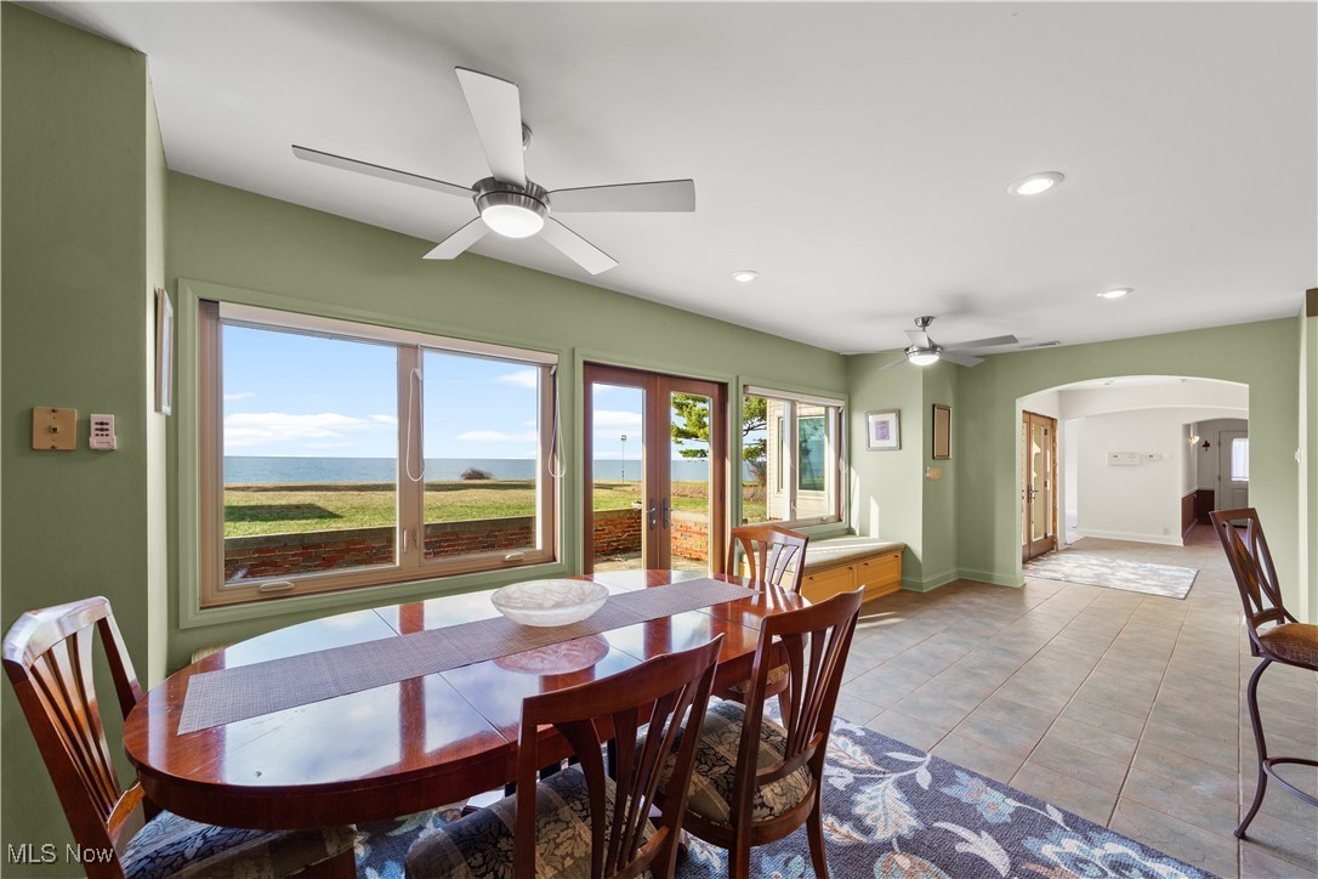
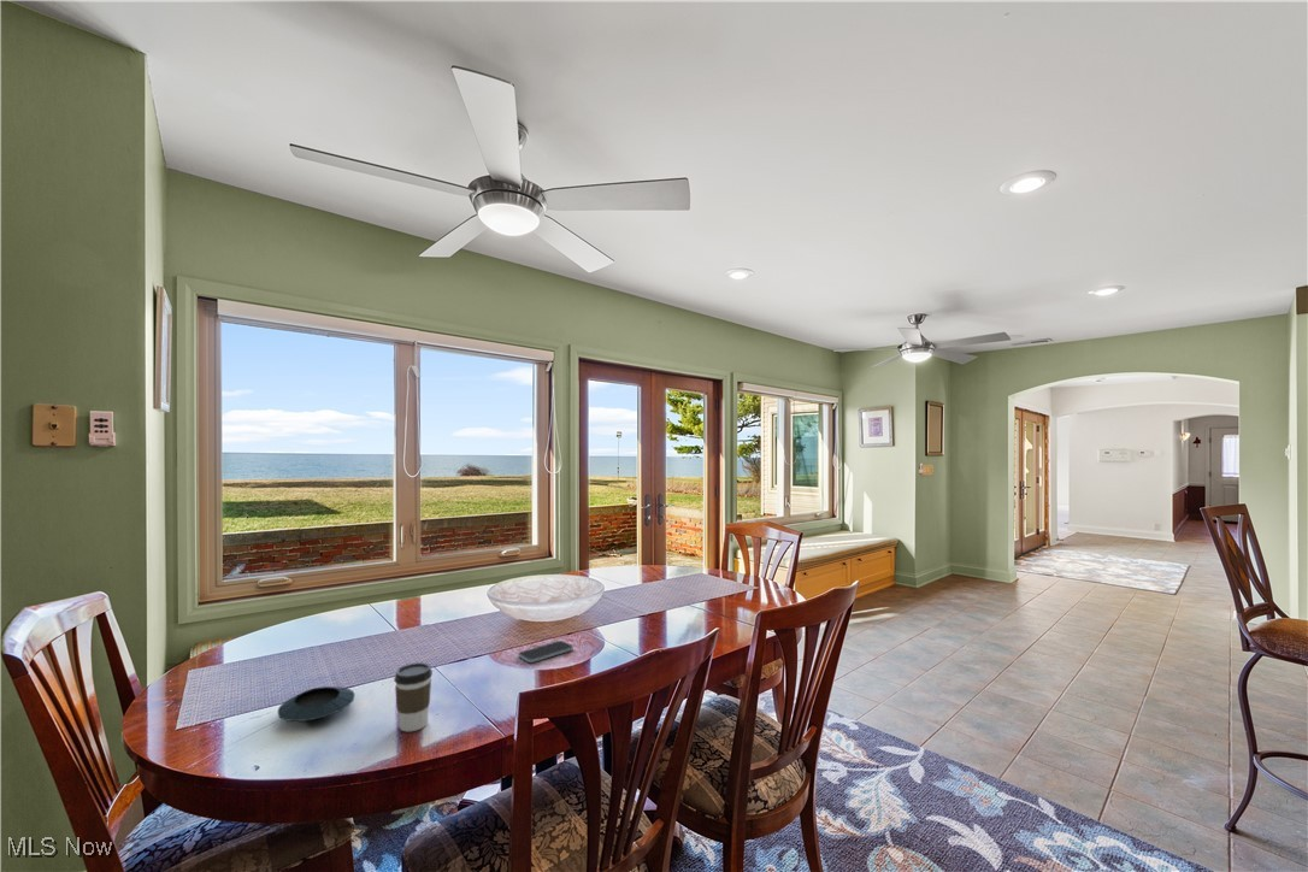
+ saucer (317, 701)
+ coffee cup (413, 696)
+ smartphone (546, 650)
